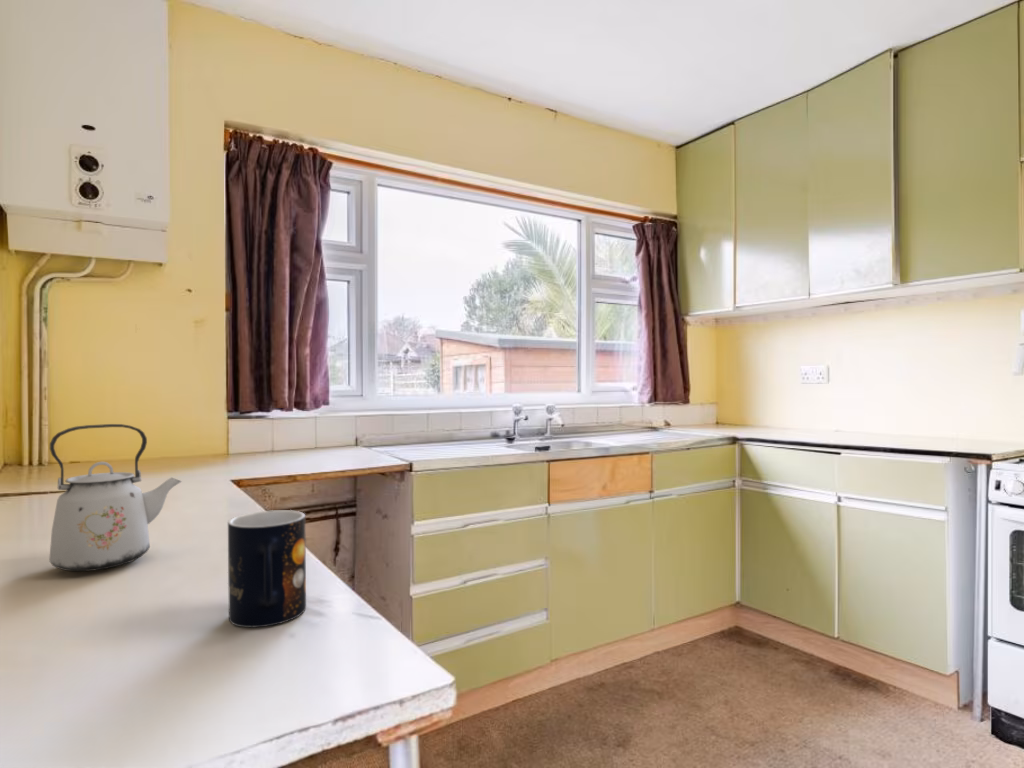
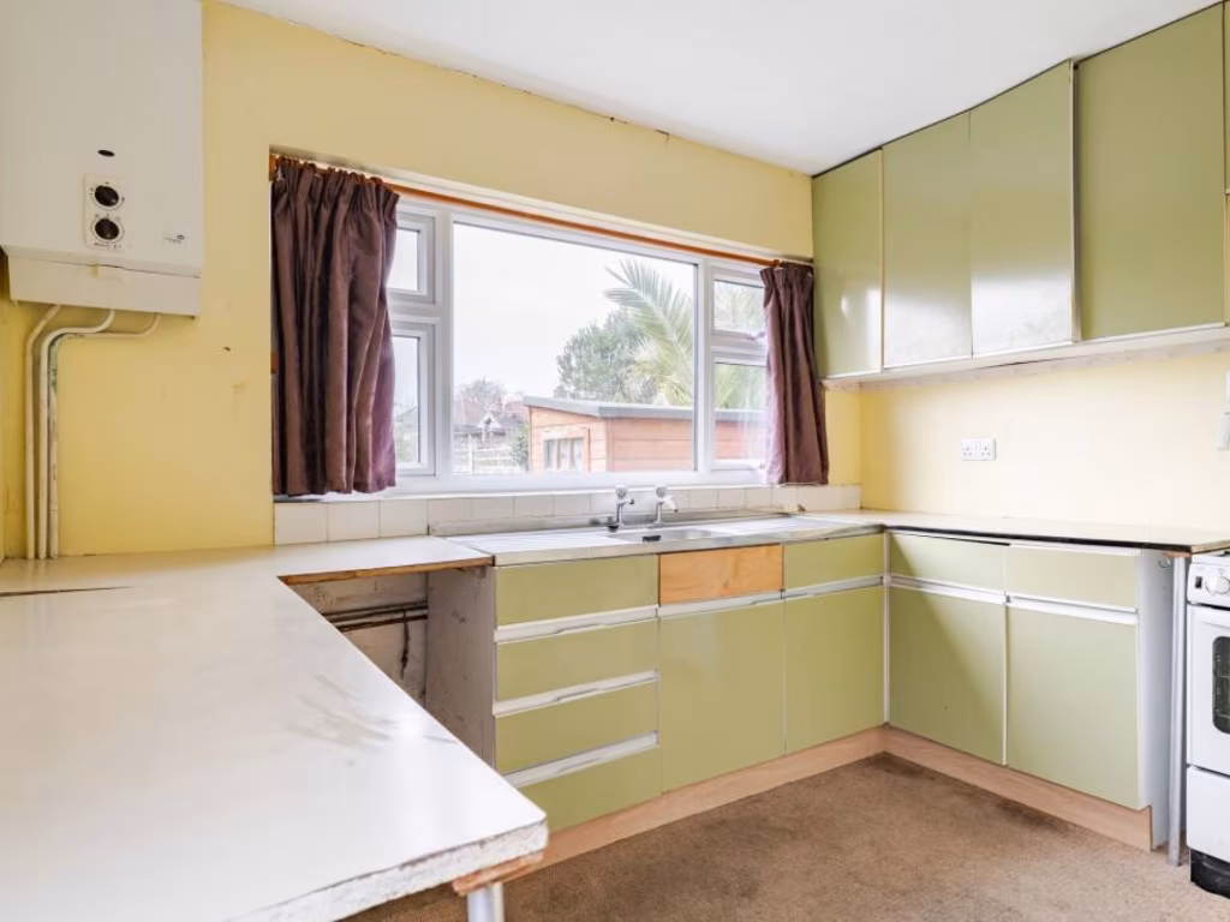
- kettle (119, 491)
- mug (271, 568)
